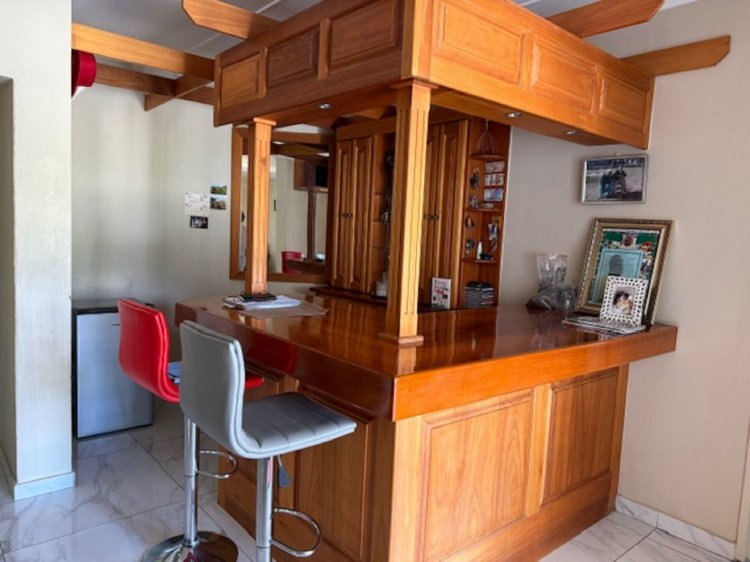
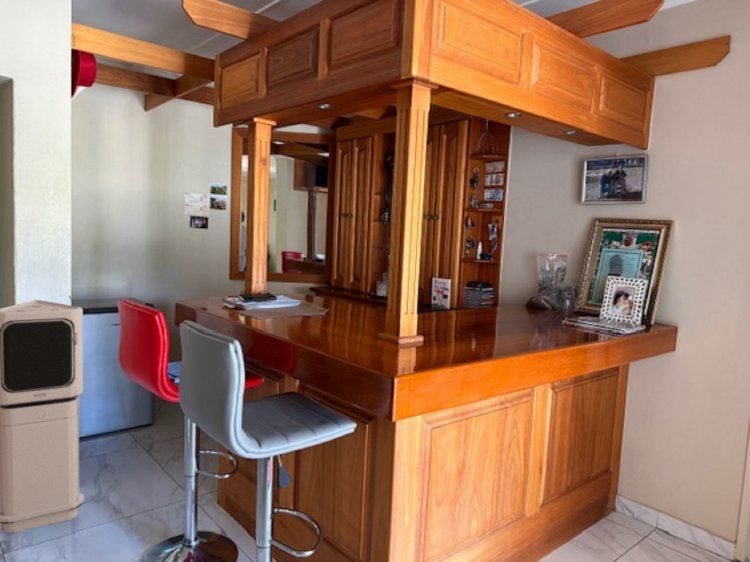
+ air purifier (39, 409)
